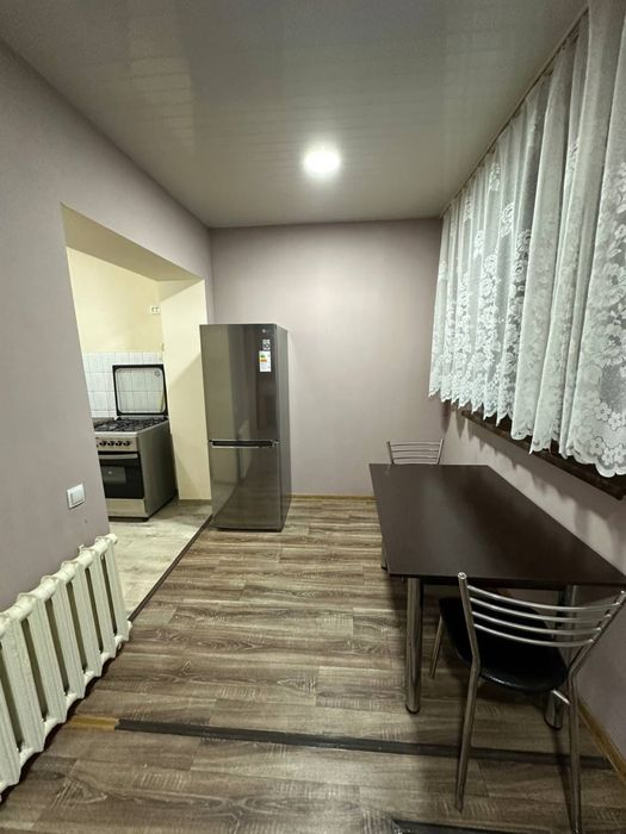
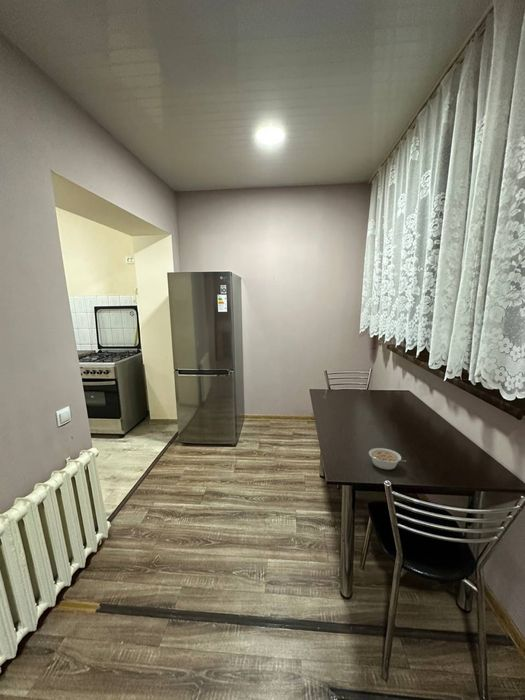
+ legume (385, 458)
